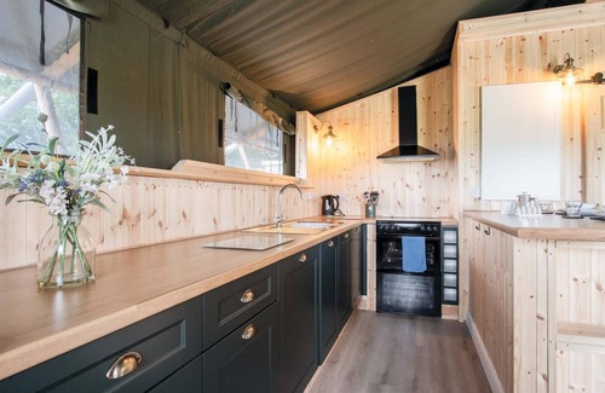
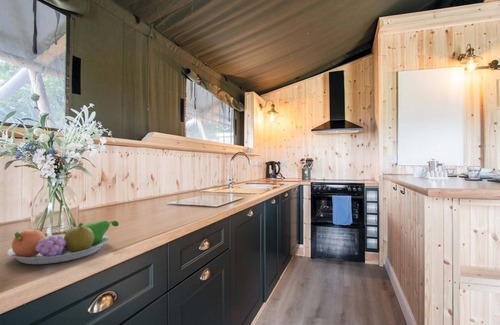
+ fruit bowl (66, 235)
